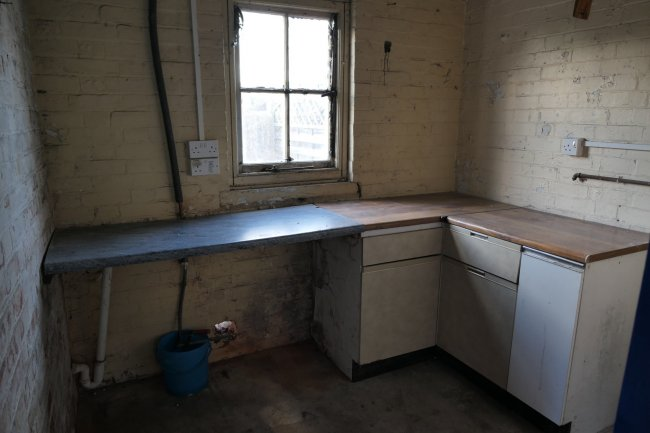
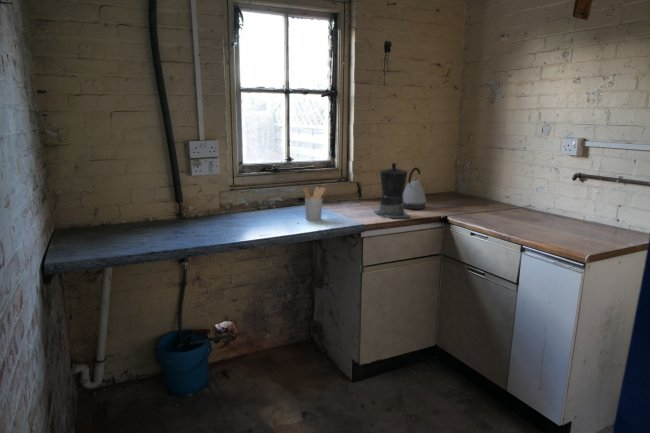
+ kettle (414, 187)
+ coffee maker (392, 189)
+ utensil holder (315, 203)
